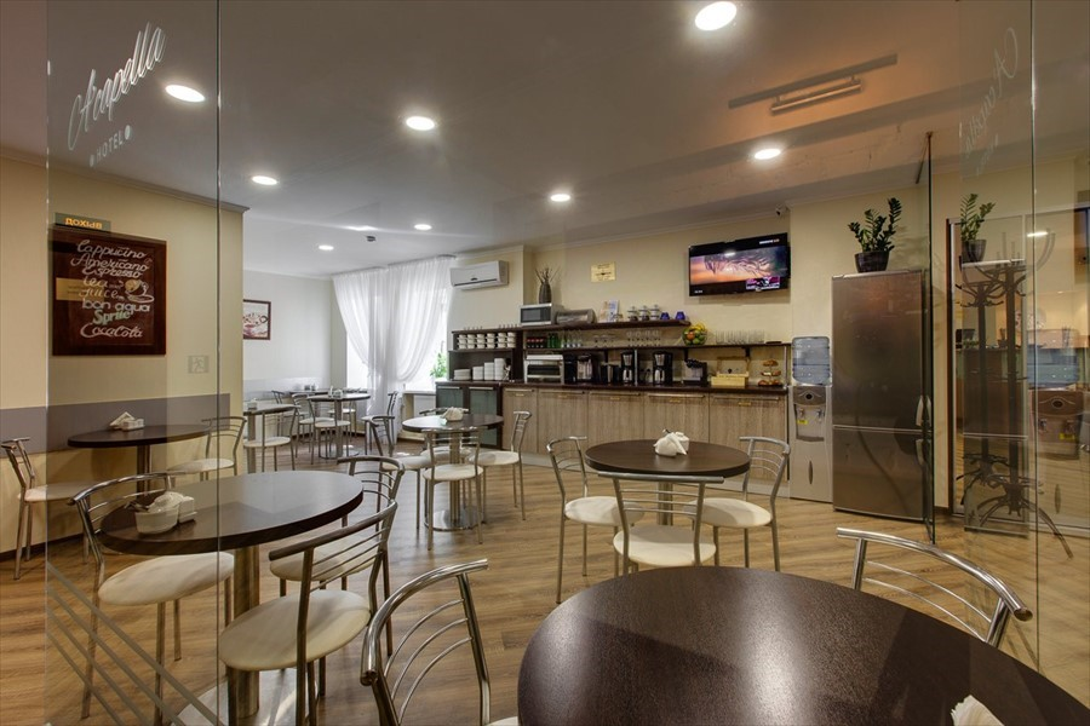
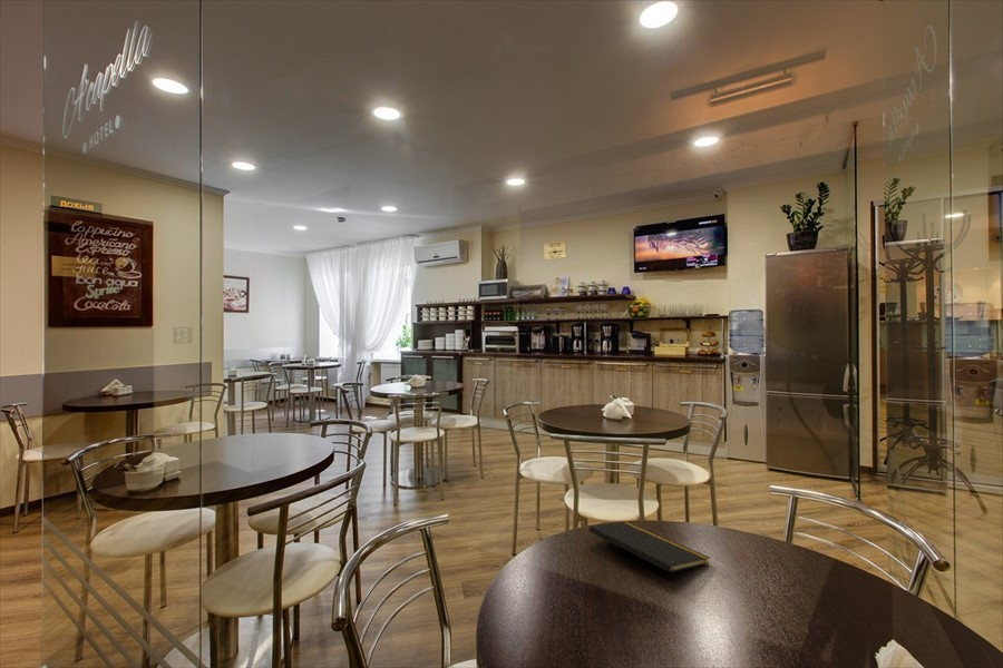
+ notepad (646, 543)
